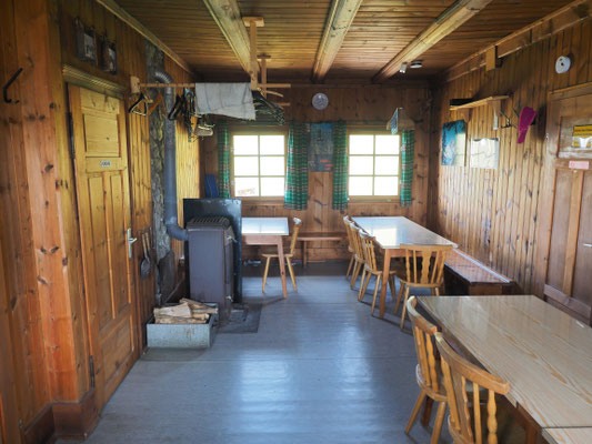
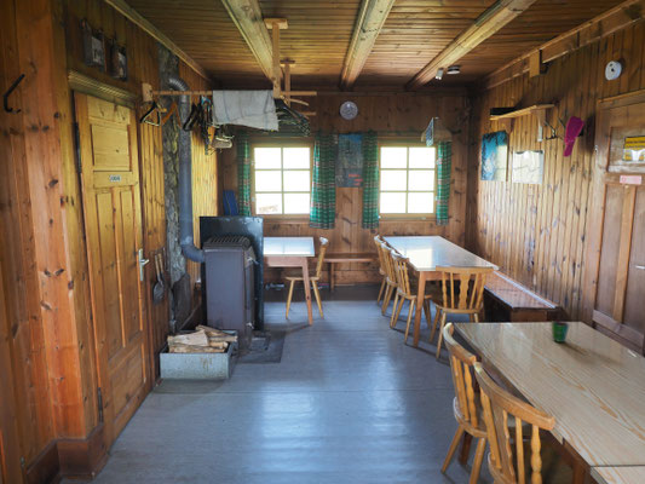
+ cup (559, 330)
